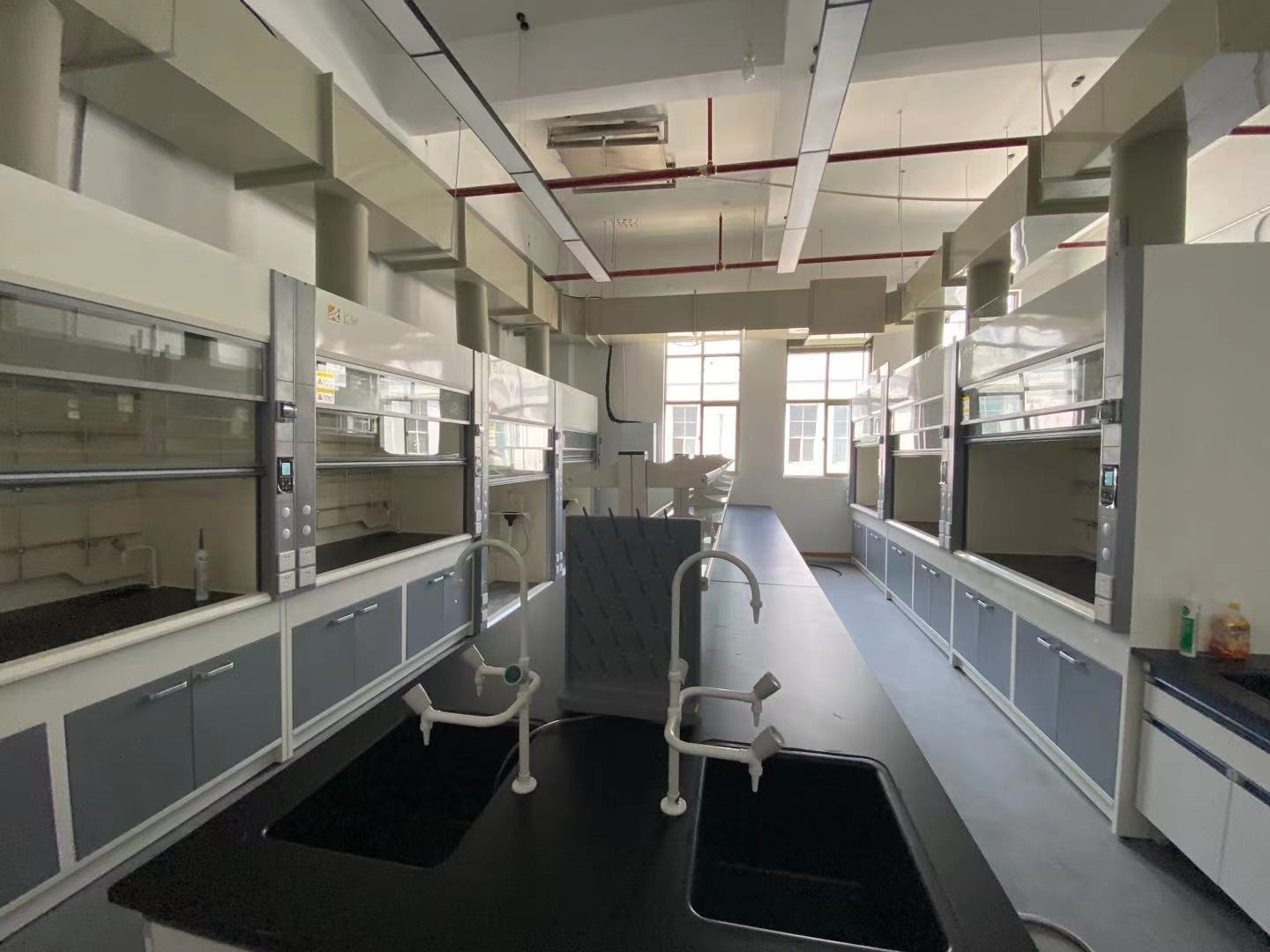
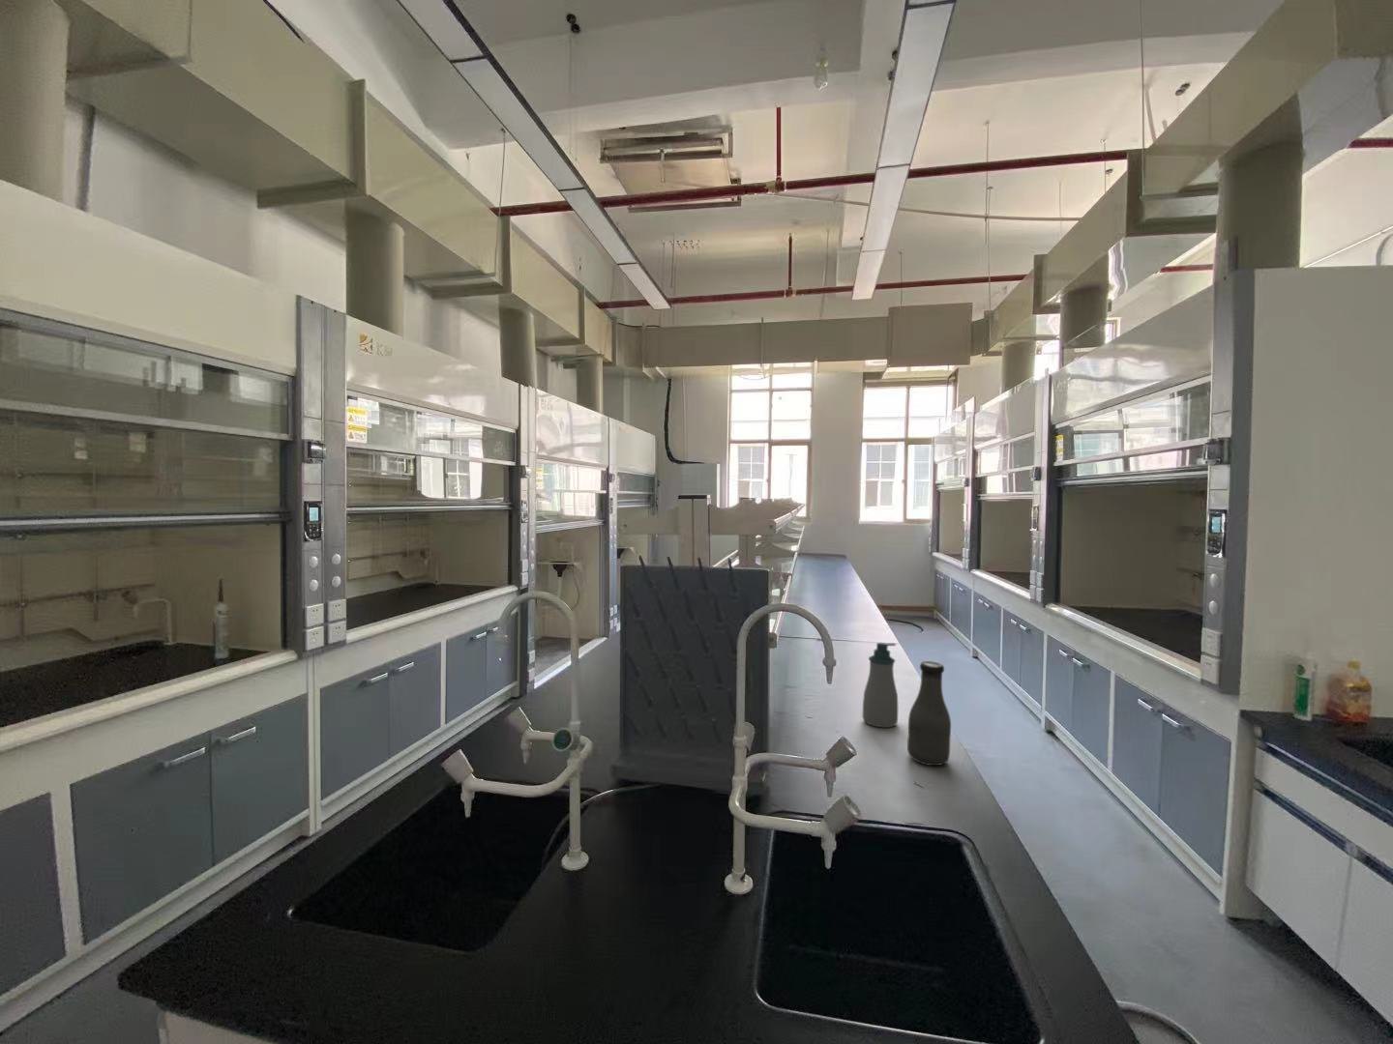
+ bottle (930, 712)
+ soap bottle (881, 682)
